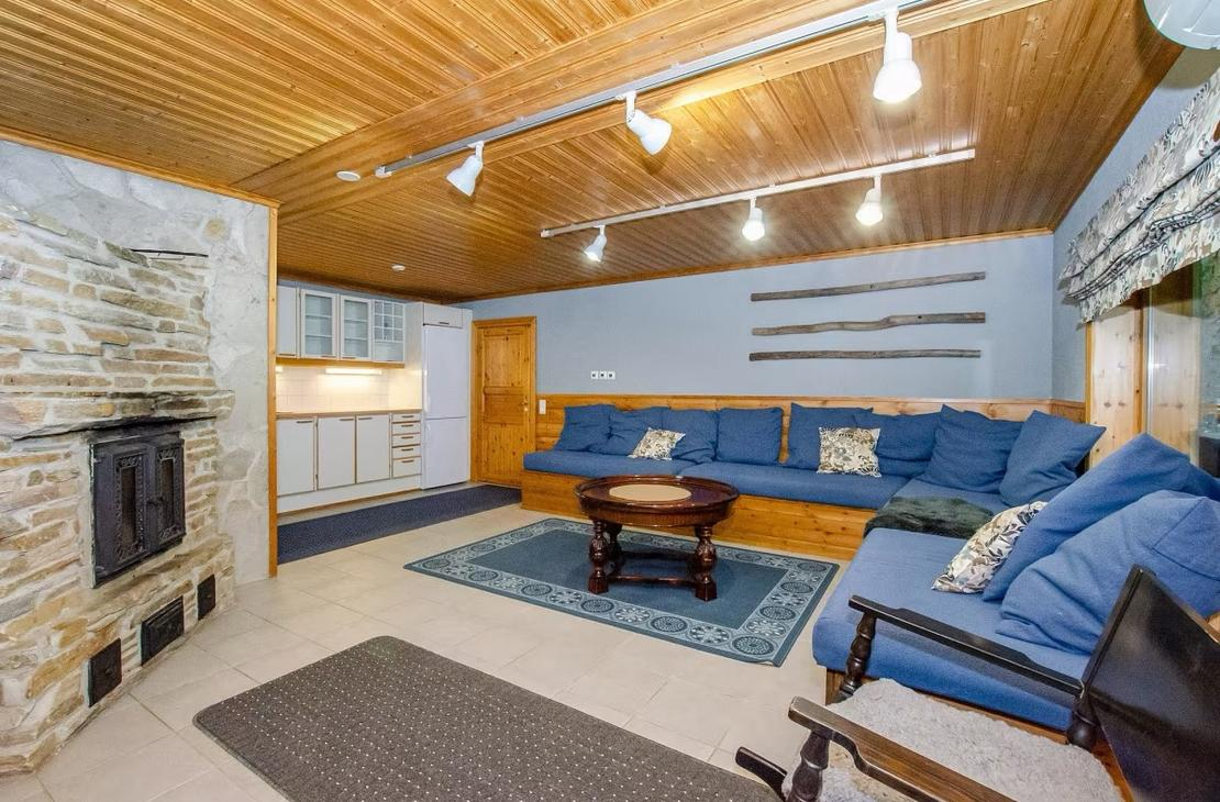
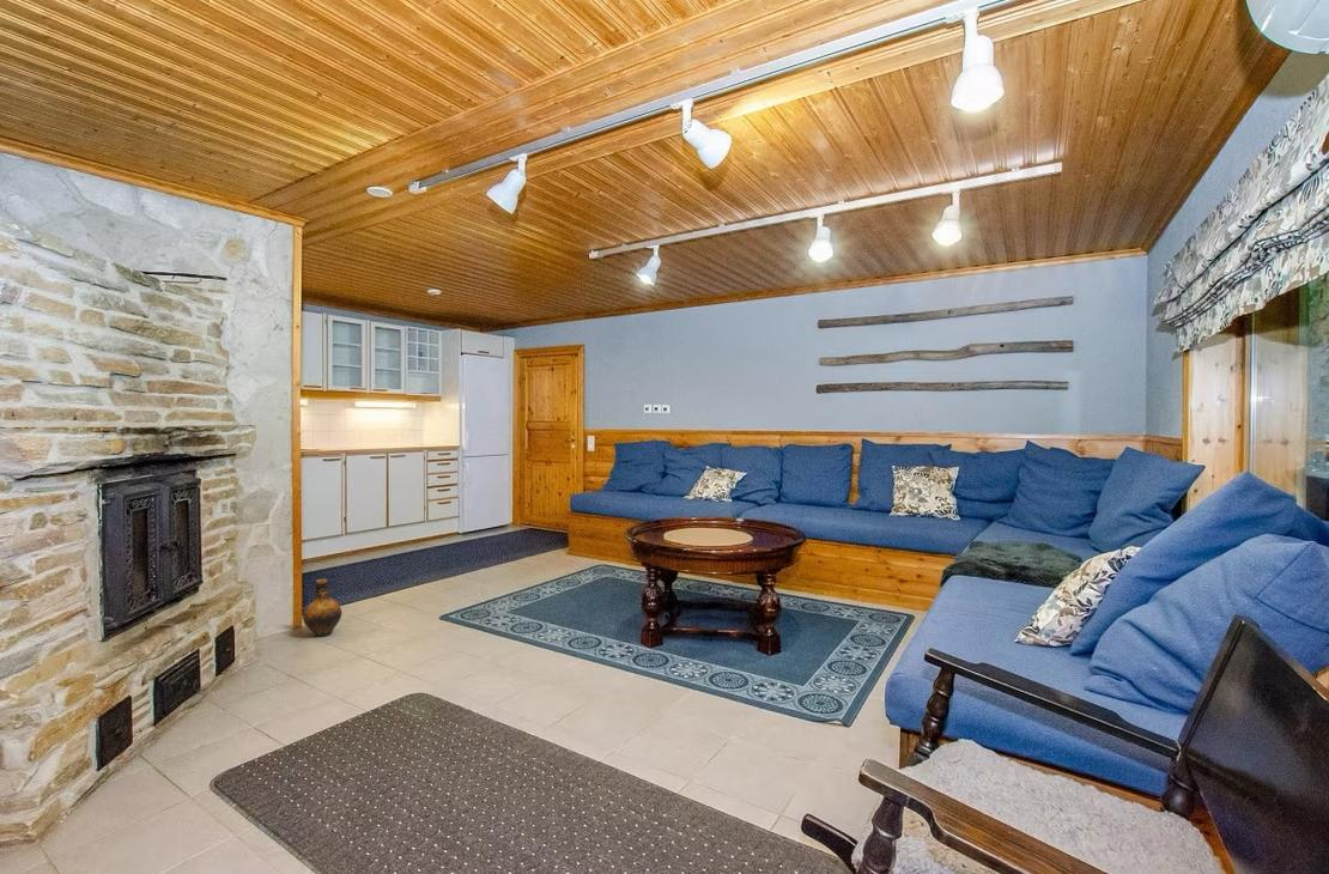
+ ceramic jug (322, 607)
